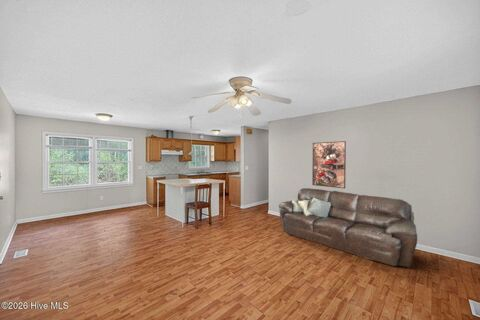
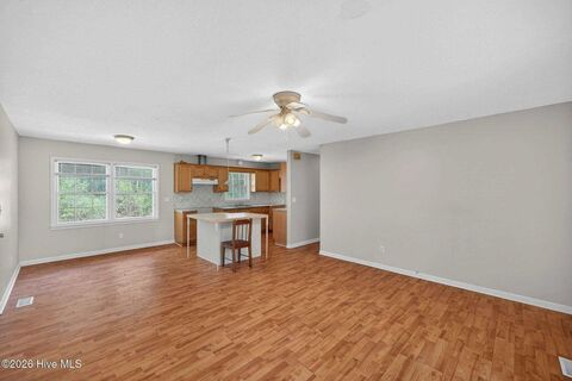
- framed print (328, 164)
- sofa (338, 217)
